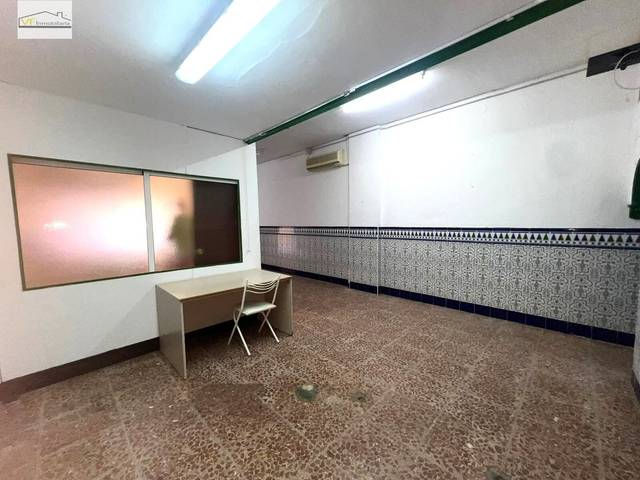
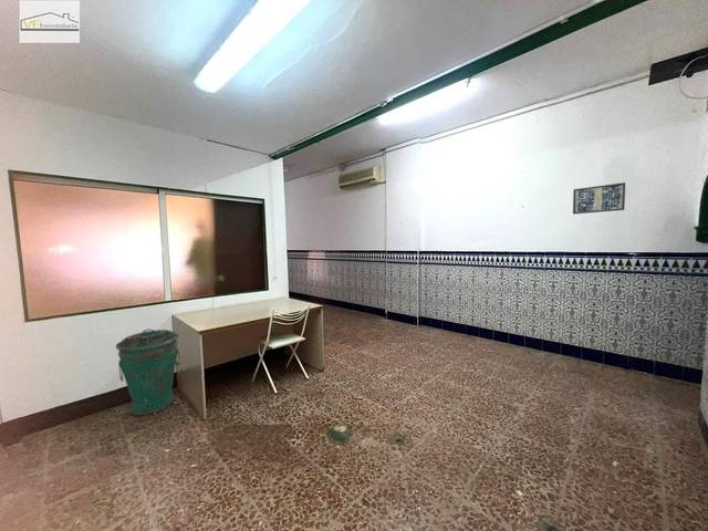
+ trash can (150, 367)
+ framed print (597, 199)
